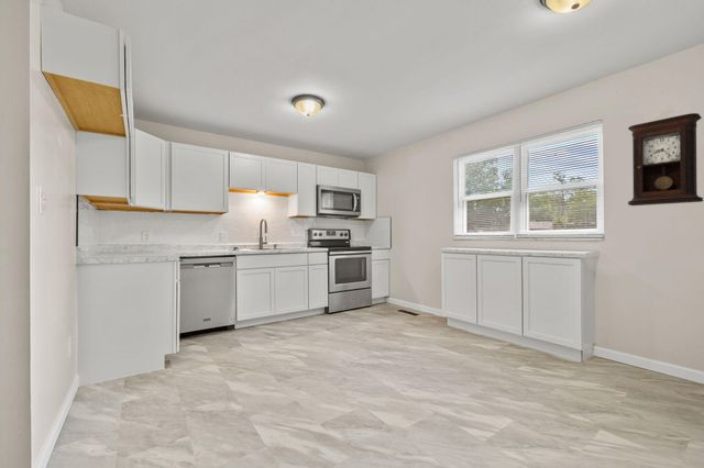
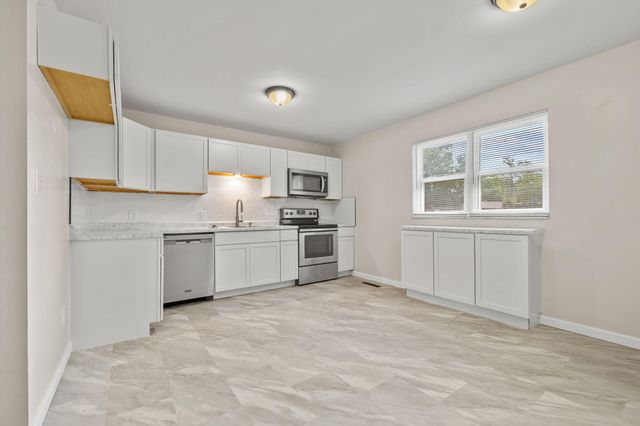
- pendulum clock (662, 161)
